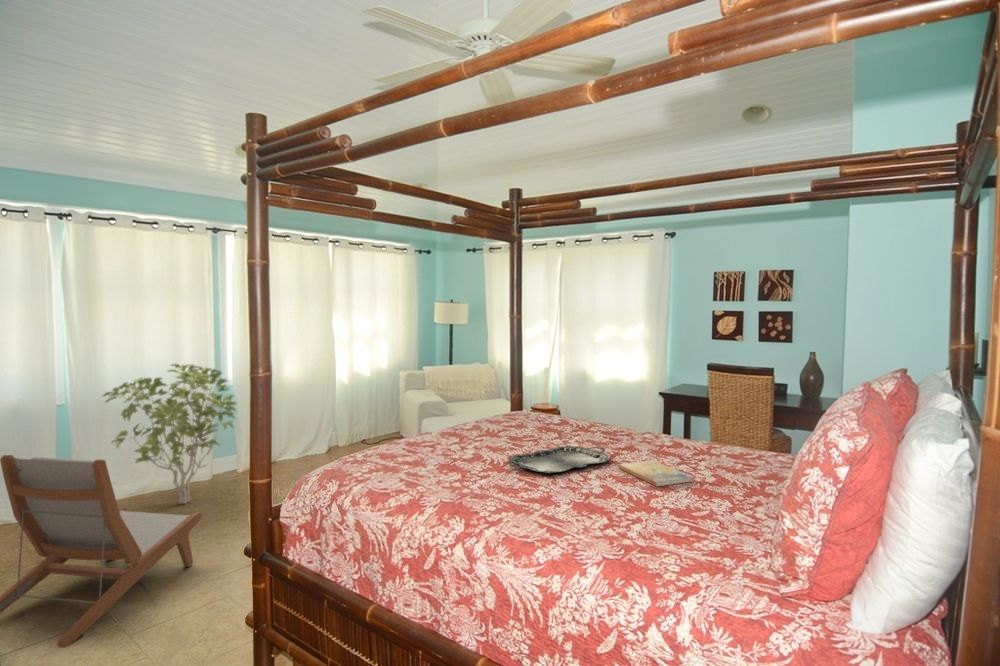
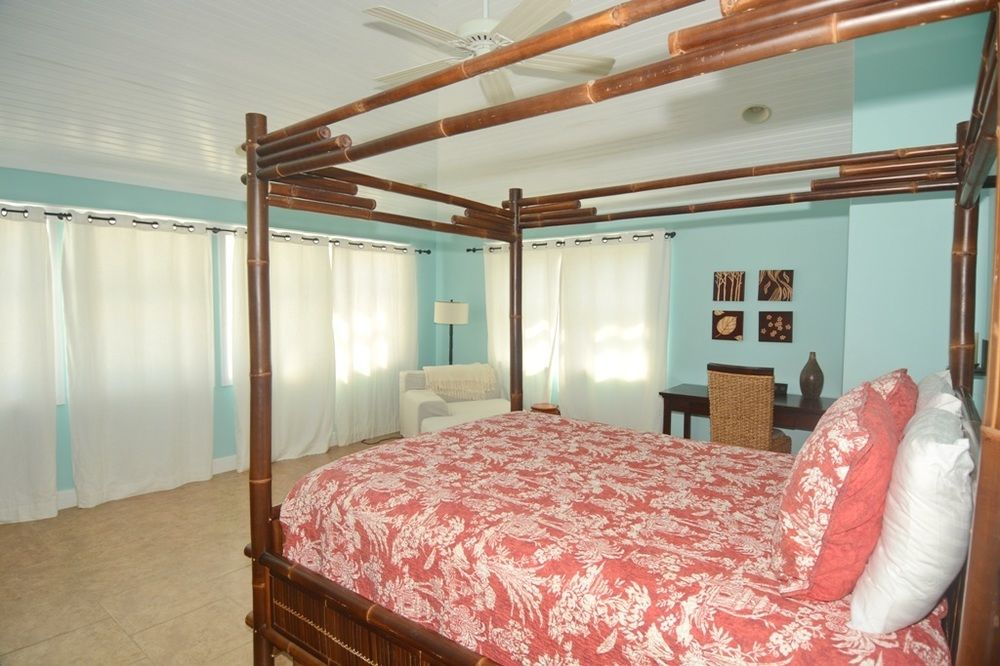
- lounge chair (96, 520)
- shrub (182, 433)
- serving tray (559, 458)
- book (654, 472)
